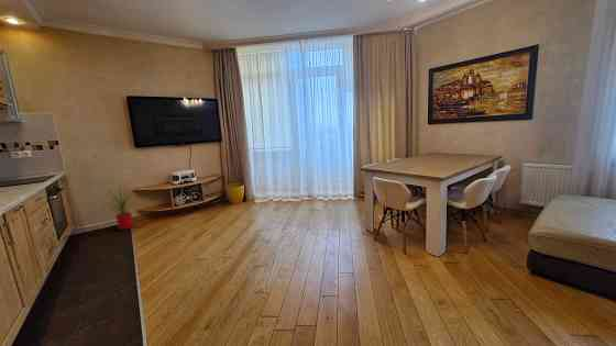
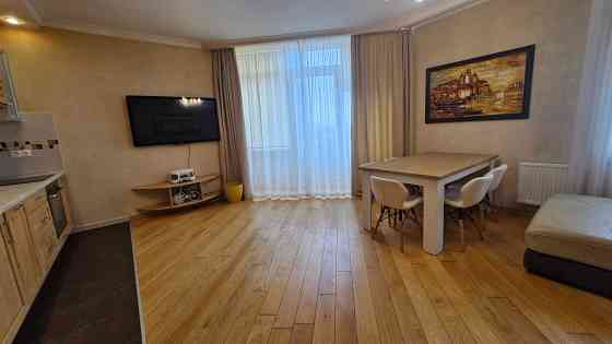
- house plant (122, 204)
